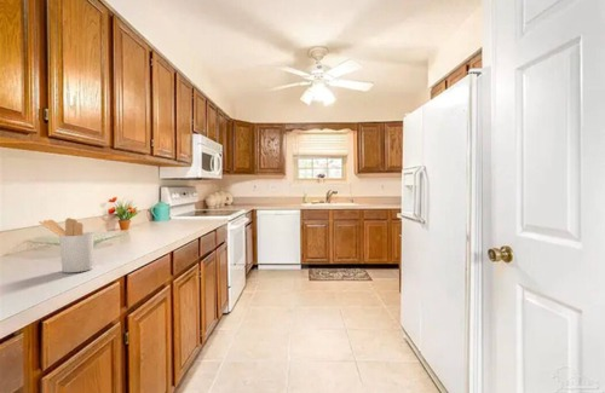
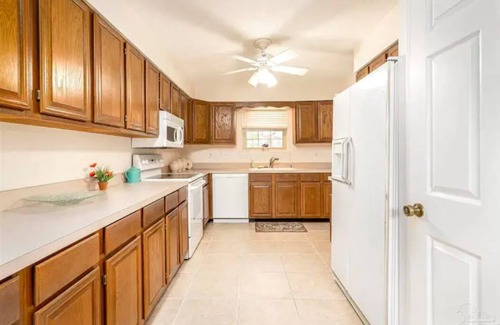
- utensil holder (68, 243)
